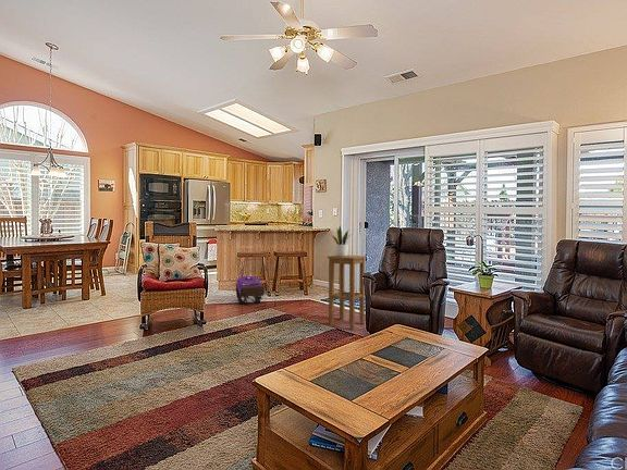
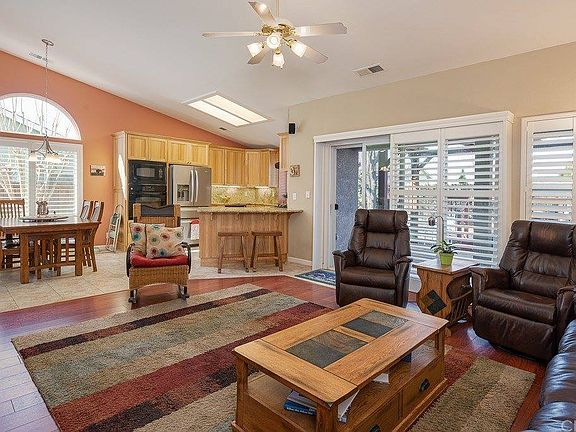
- stool (346, 292)
- backpack (249, 289)
- potted plant (342, 239)
